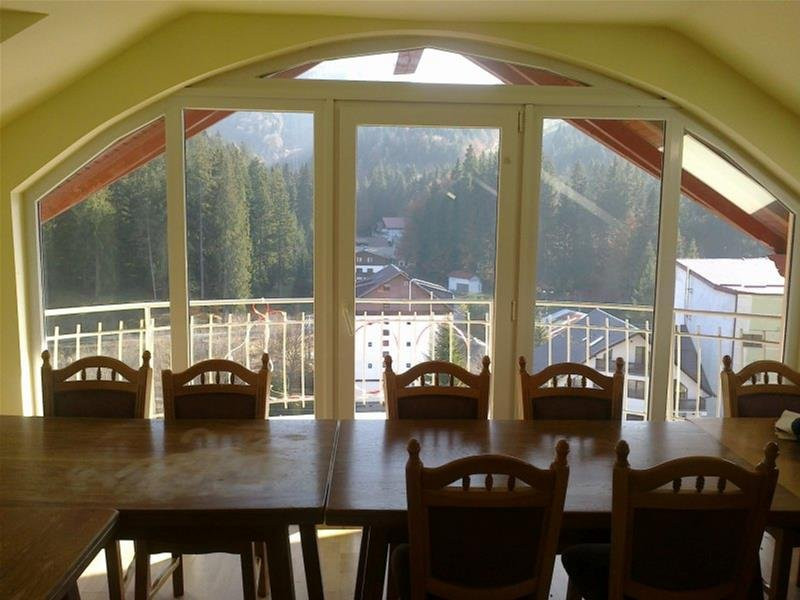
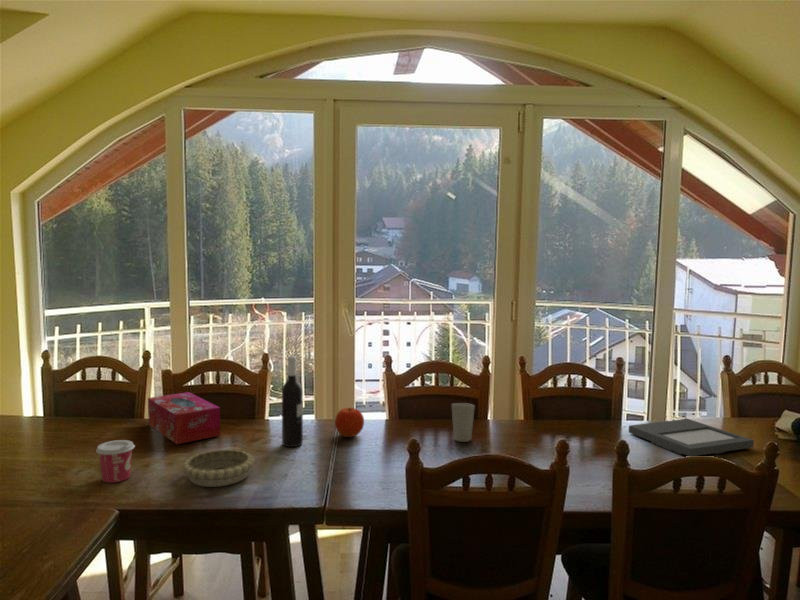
+ picture frame (688, 436)
+ cup (462, 420)
+ fruit (349, 422)
+ wine bottle (292, 400)
+ decorative bowl (219, 467)
+ tissue box (183, 416)
+ cup (115, 461)
